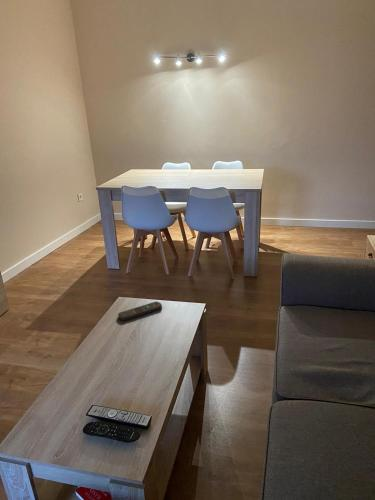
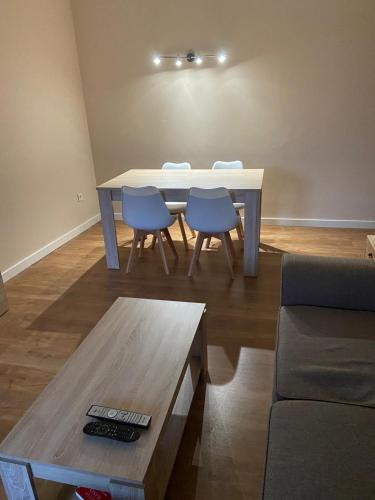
- remote control (140, 310)
